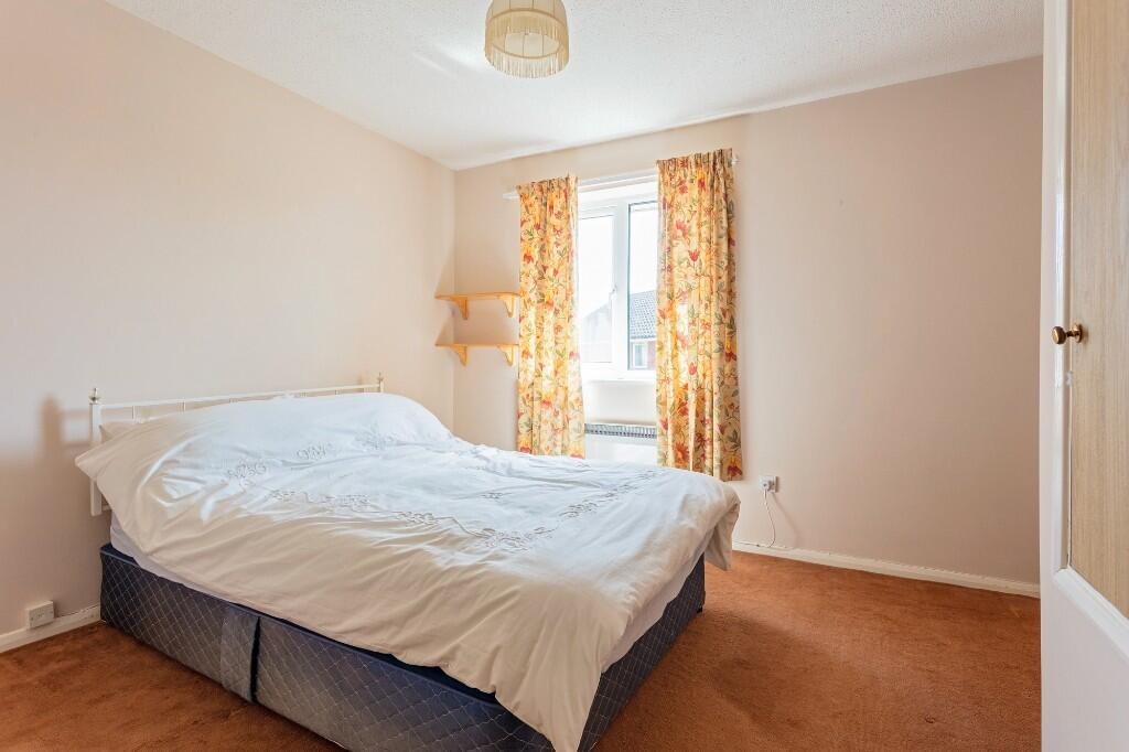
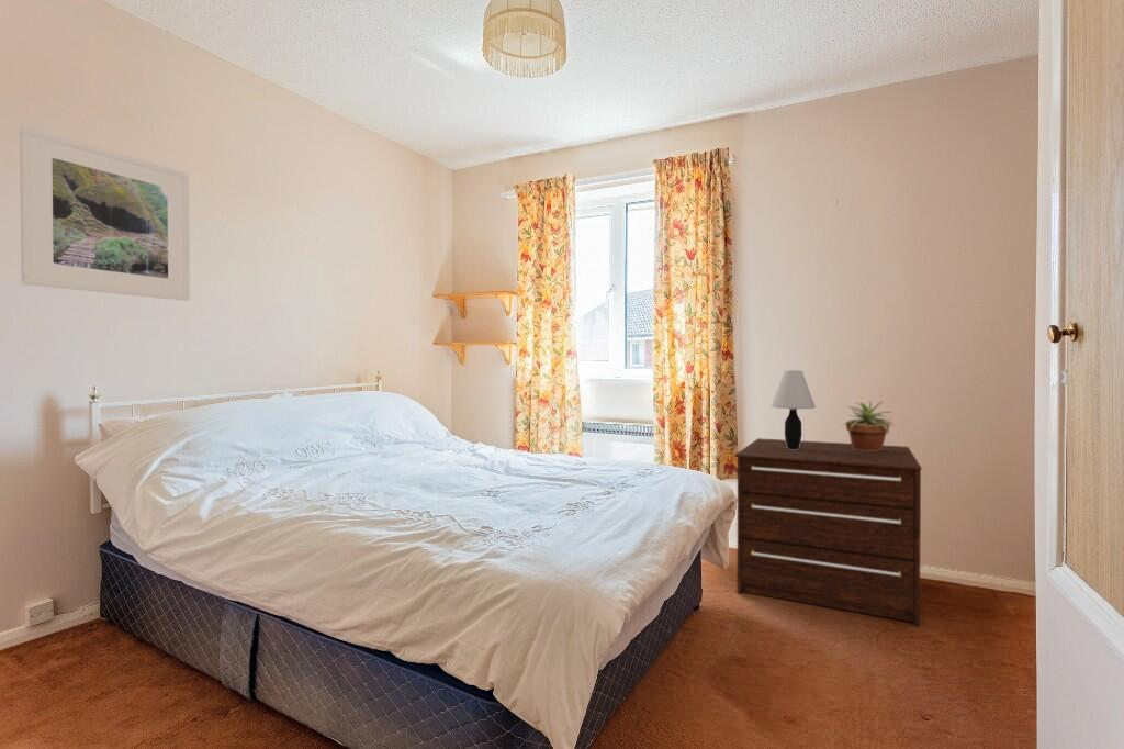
+ potted plant (865, 424)
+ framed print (113, 223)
+ table lamp (793, 409)
+ dresser (824, 517)
